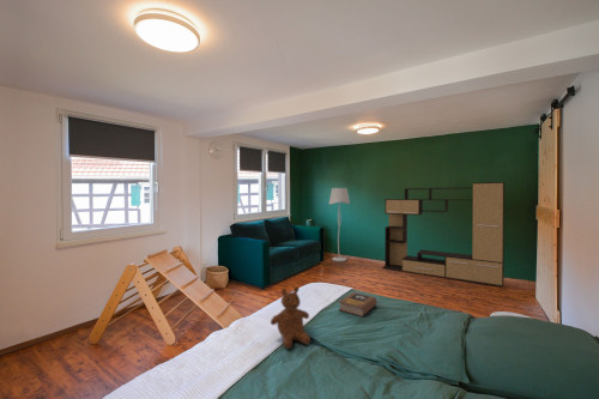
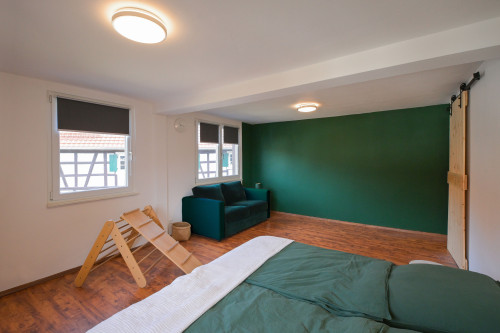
- teddy bear (292, 315)
- floor lamp (339, 224)
- media console (437, 211)
- book (358, 303)
